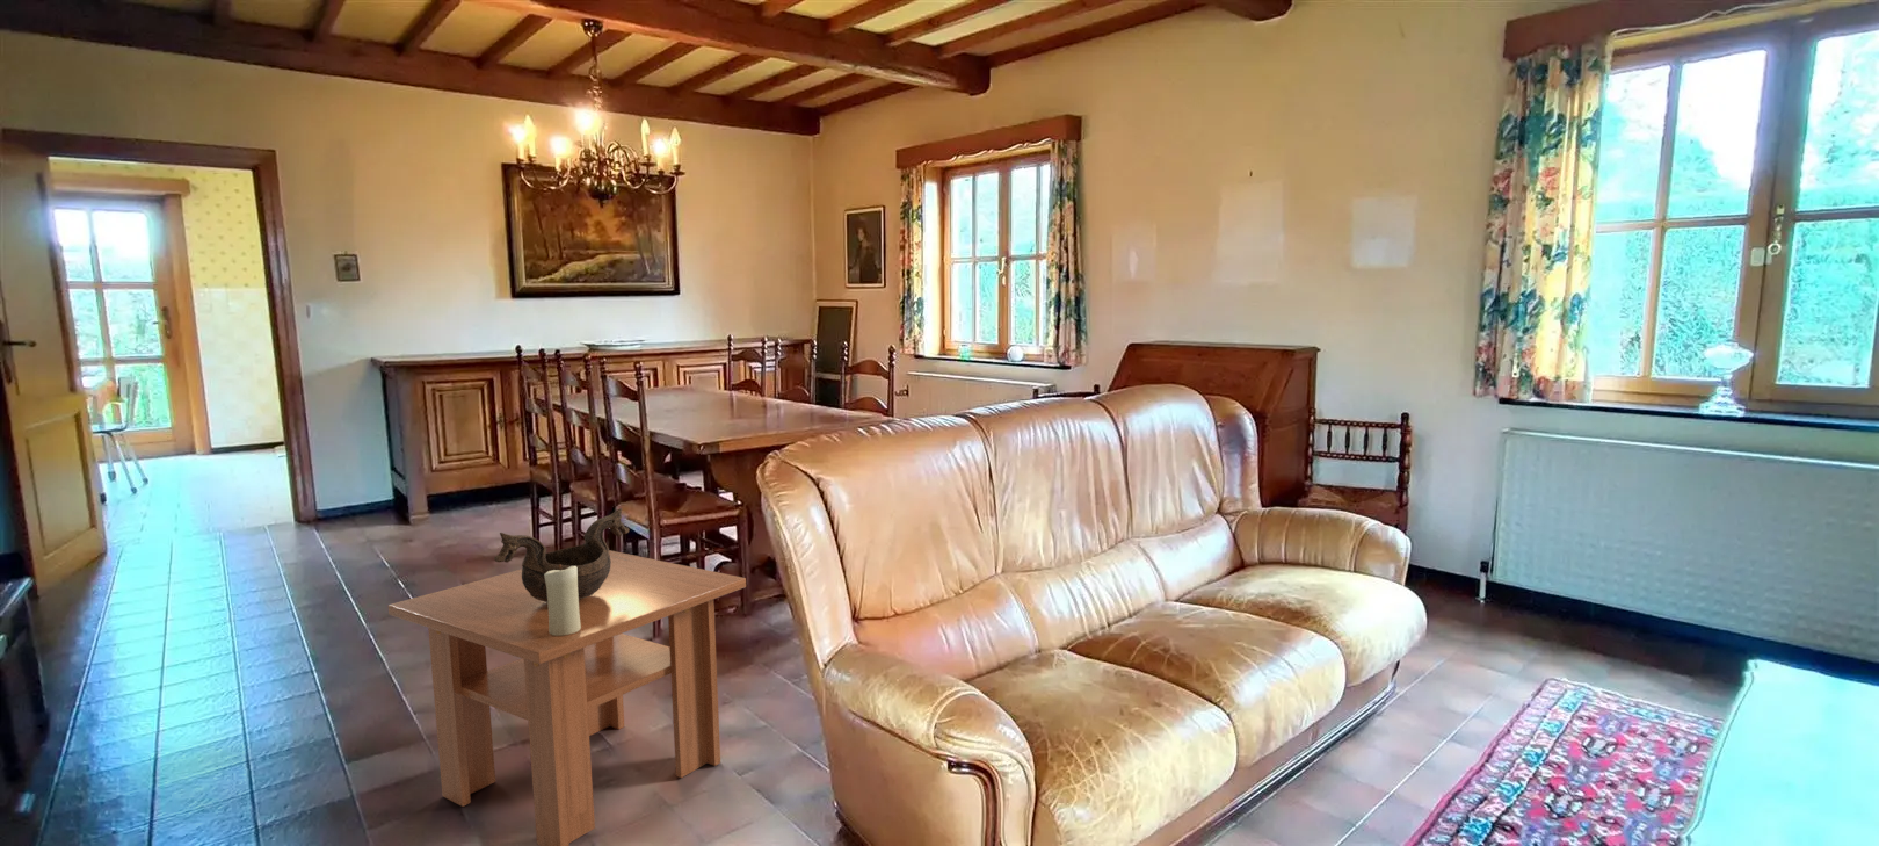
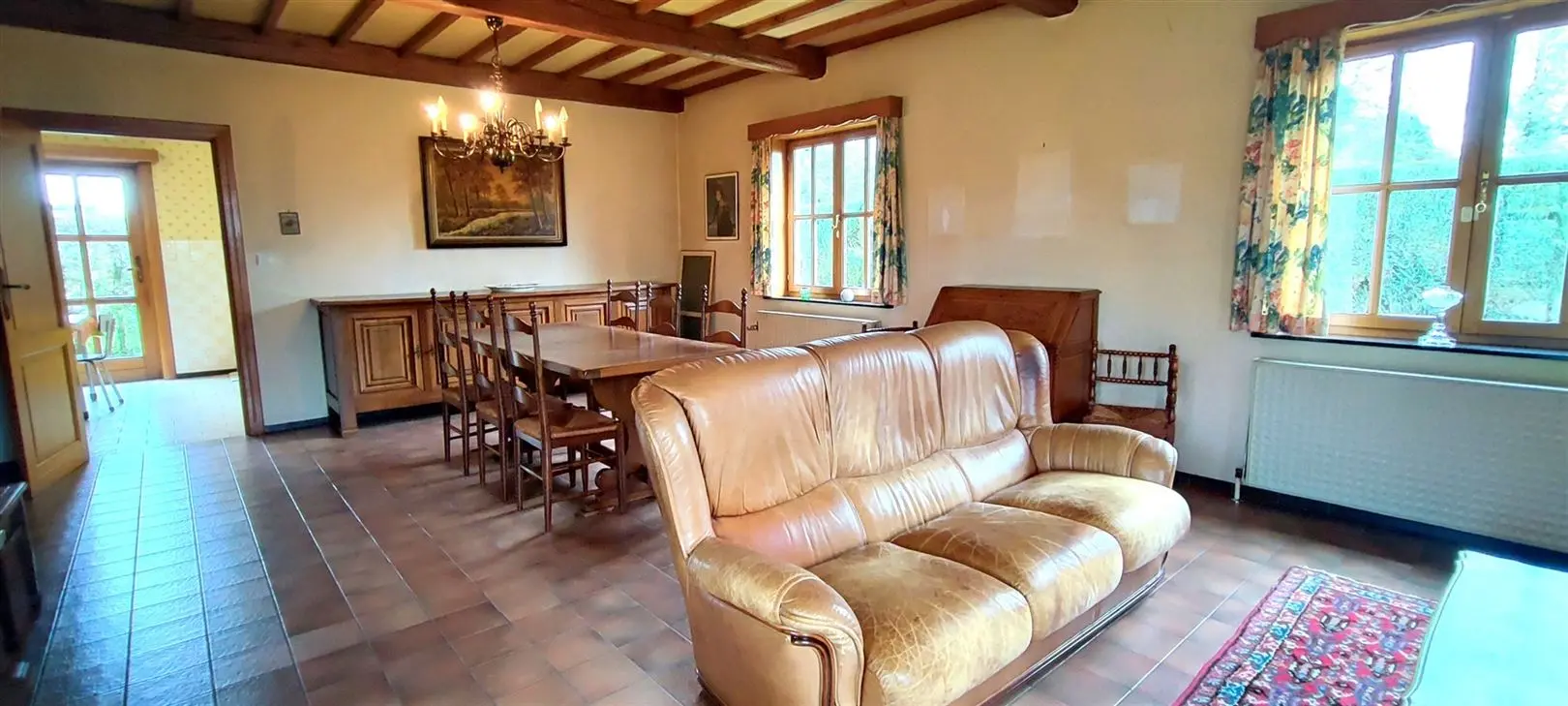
- decorative bowl (566, 558)
- candle (561, 597)
- coffee table (580, 685)
